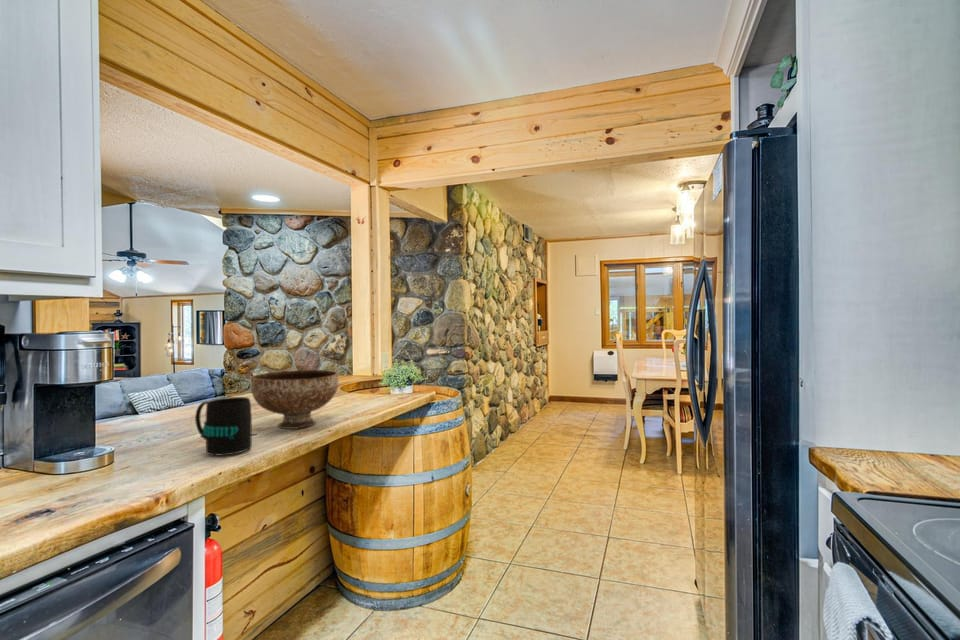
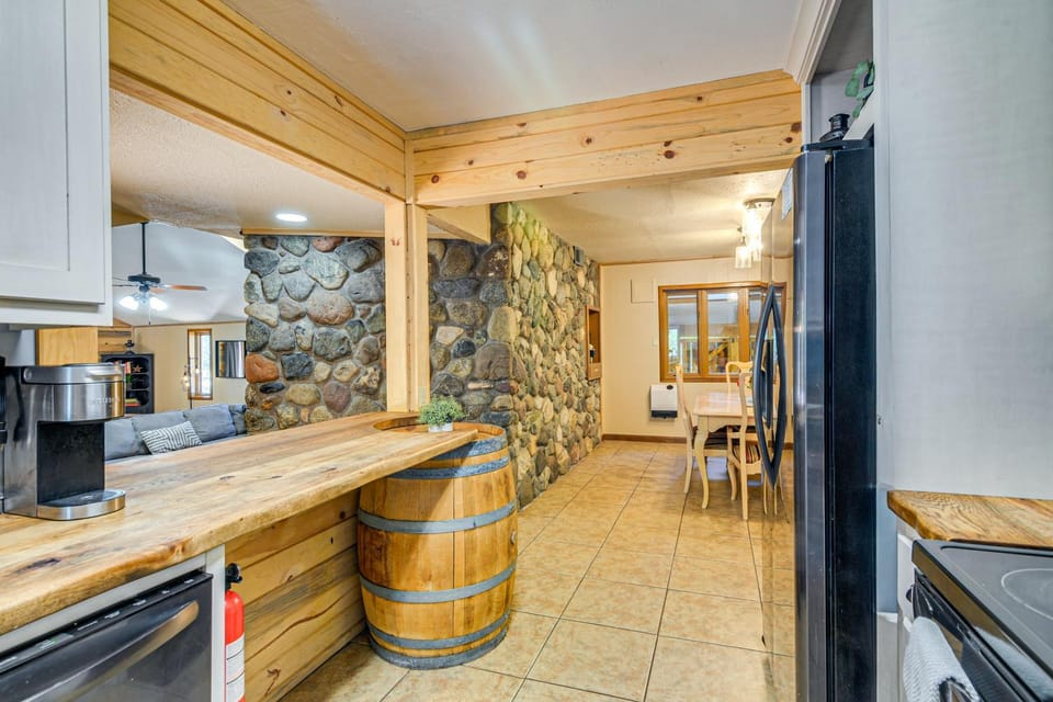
- mug (220, 425)
- bowl (296, 399)
